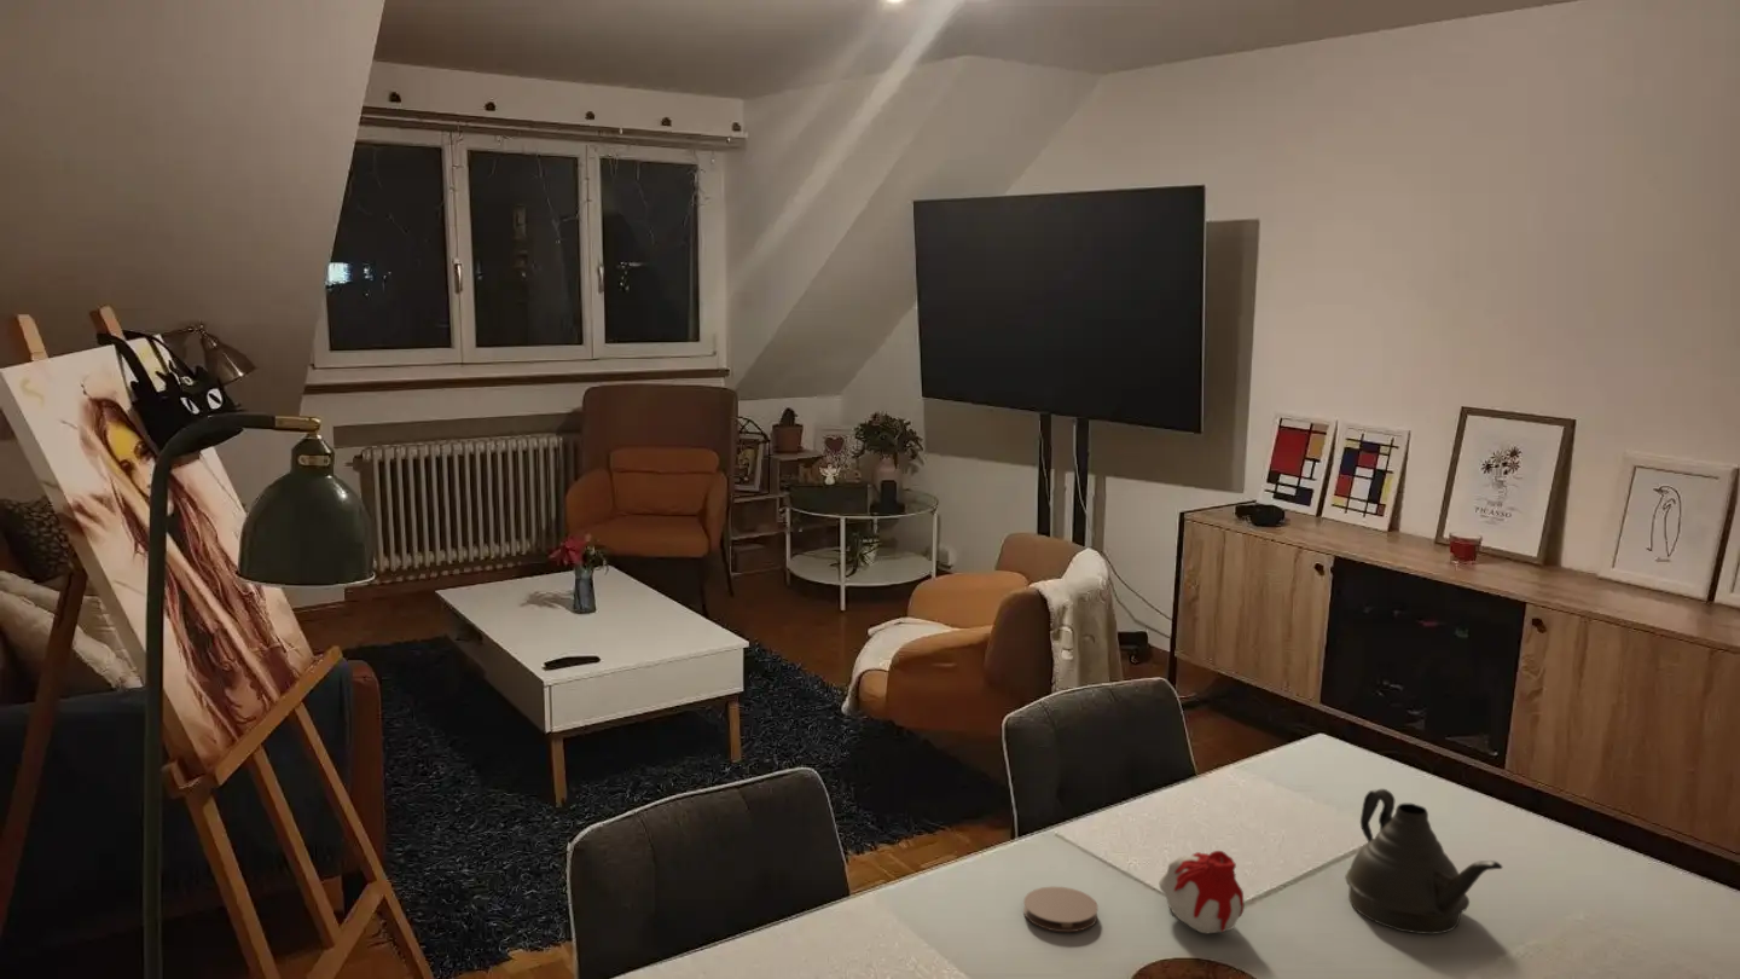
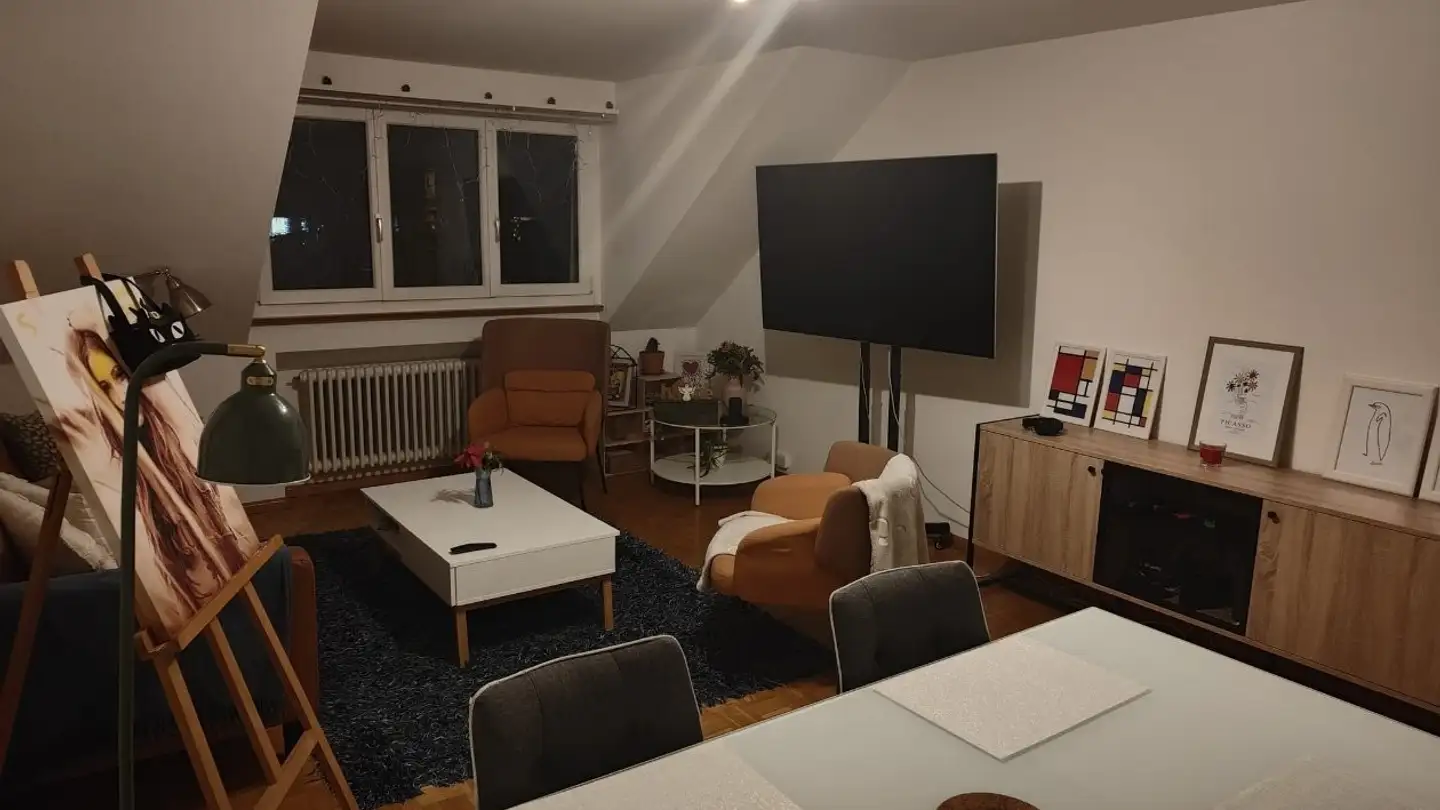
- coaster (1060, 908)
- teapot (1422, 868)
- candle (1201, 880)
